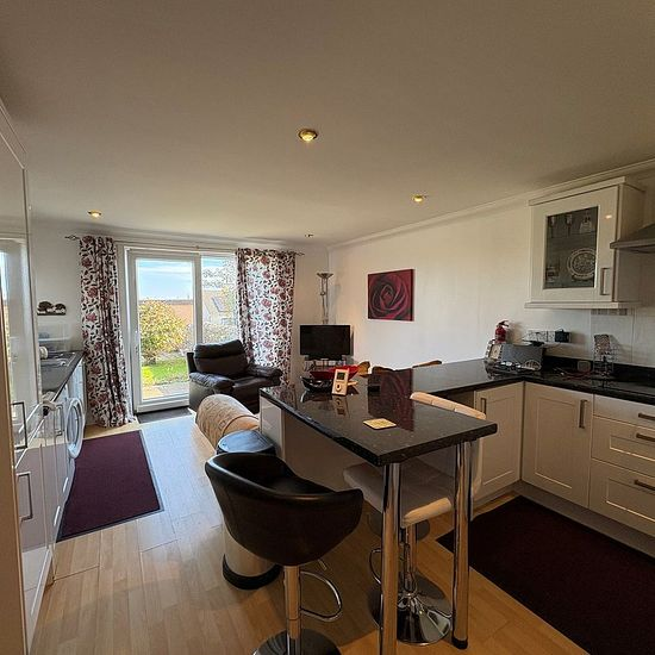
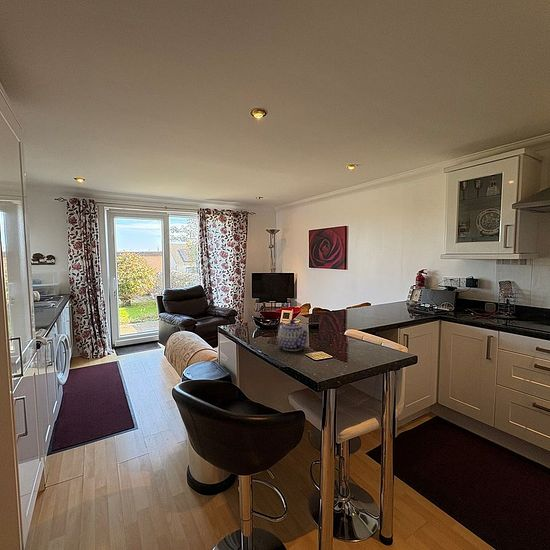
+ teapot (292, 333)
